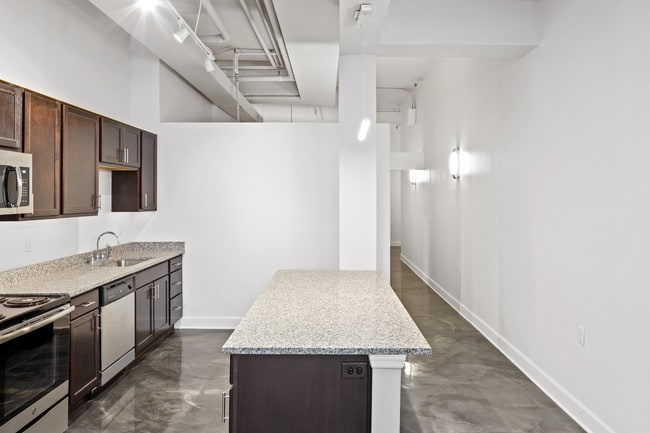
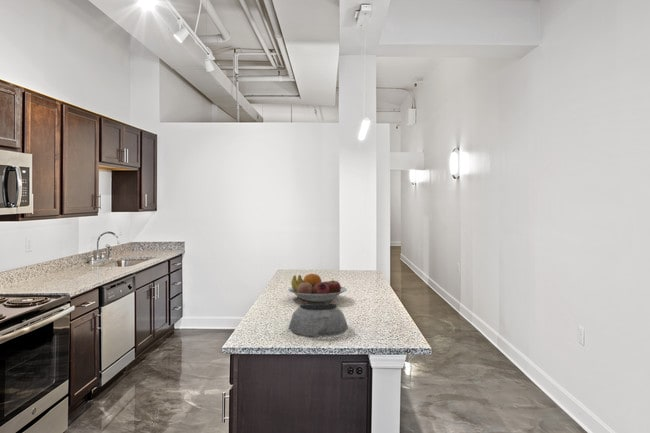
+ plant pot (318, 317)
+ fruit bowl (317, 286)
